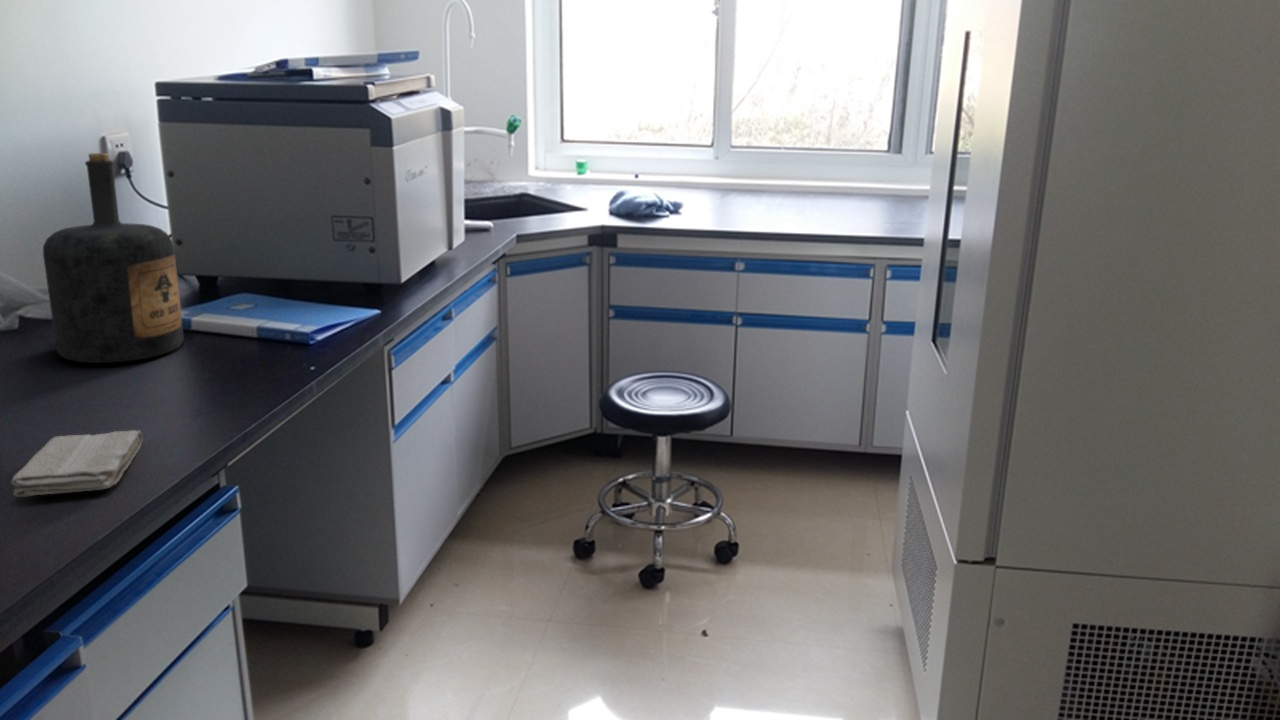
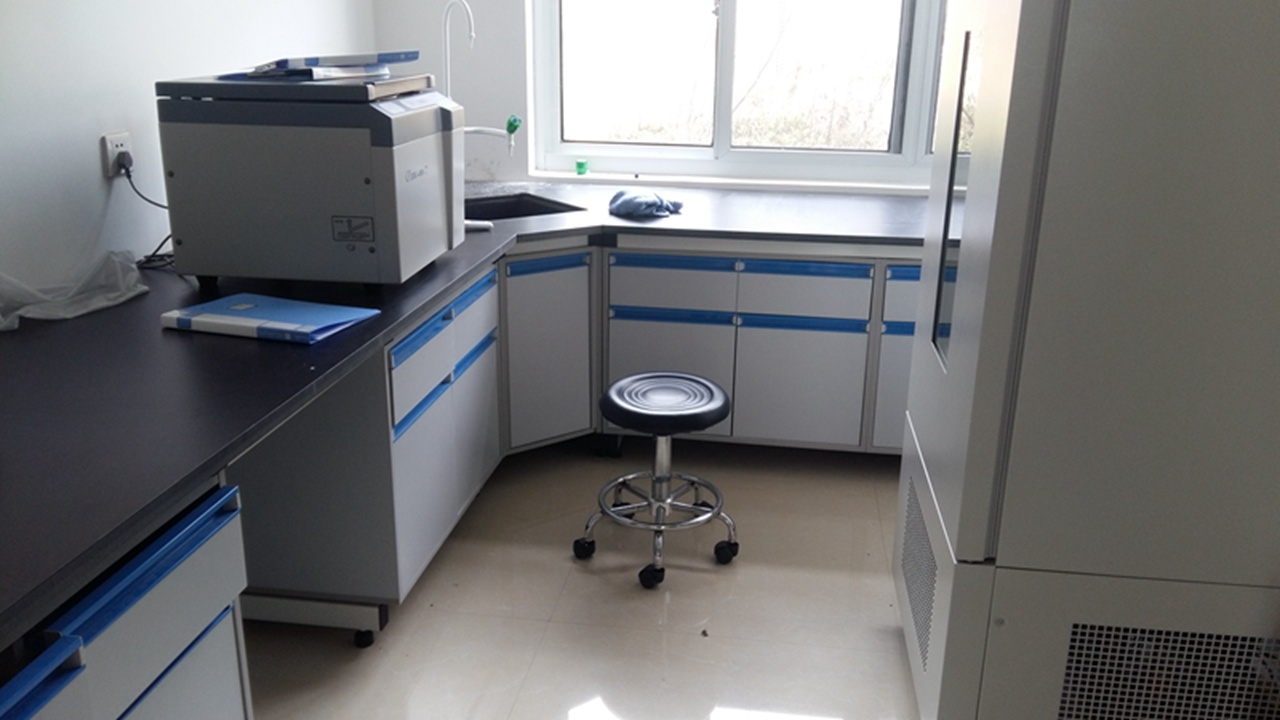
- washcloth (80, 459)
- bottle (110, 253)
